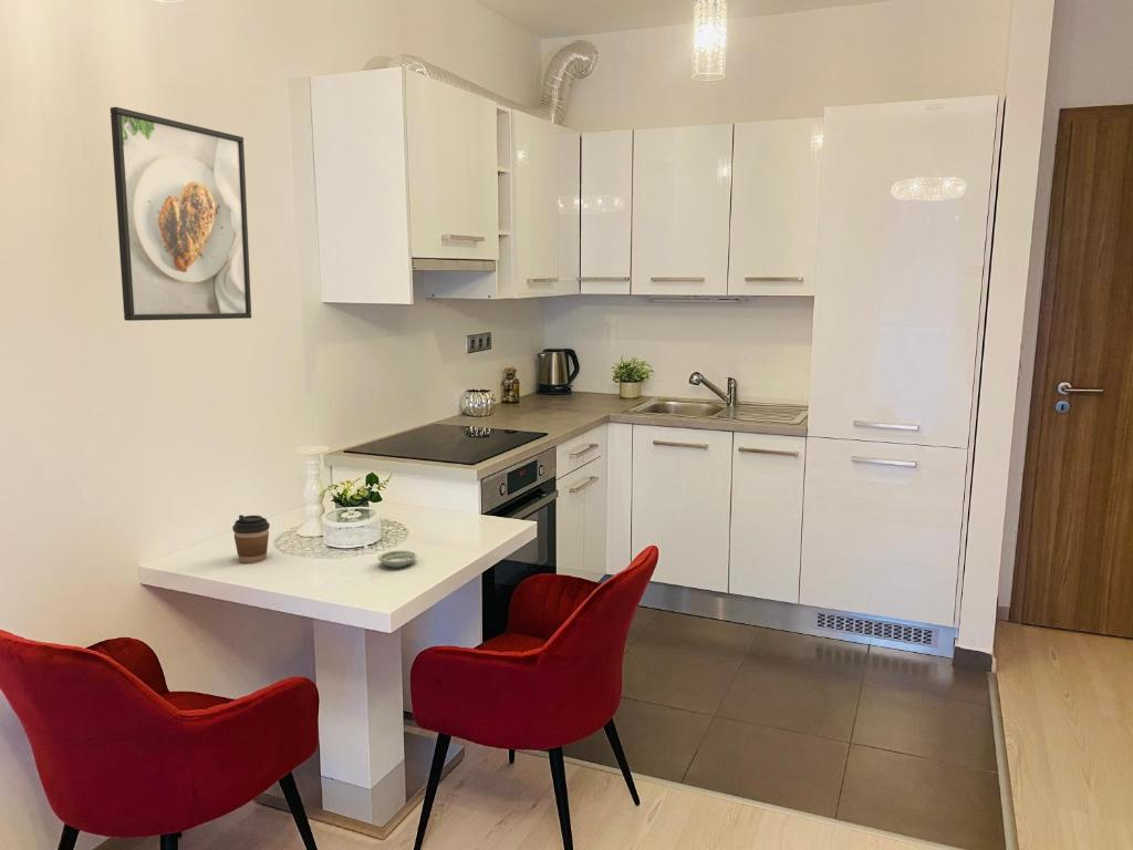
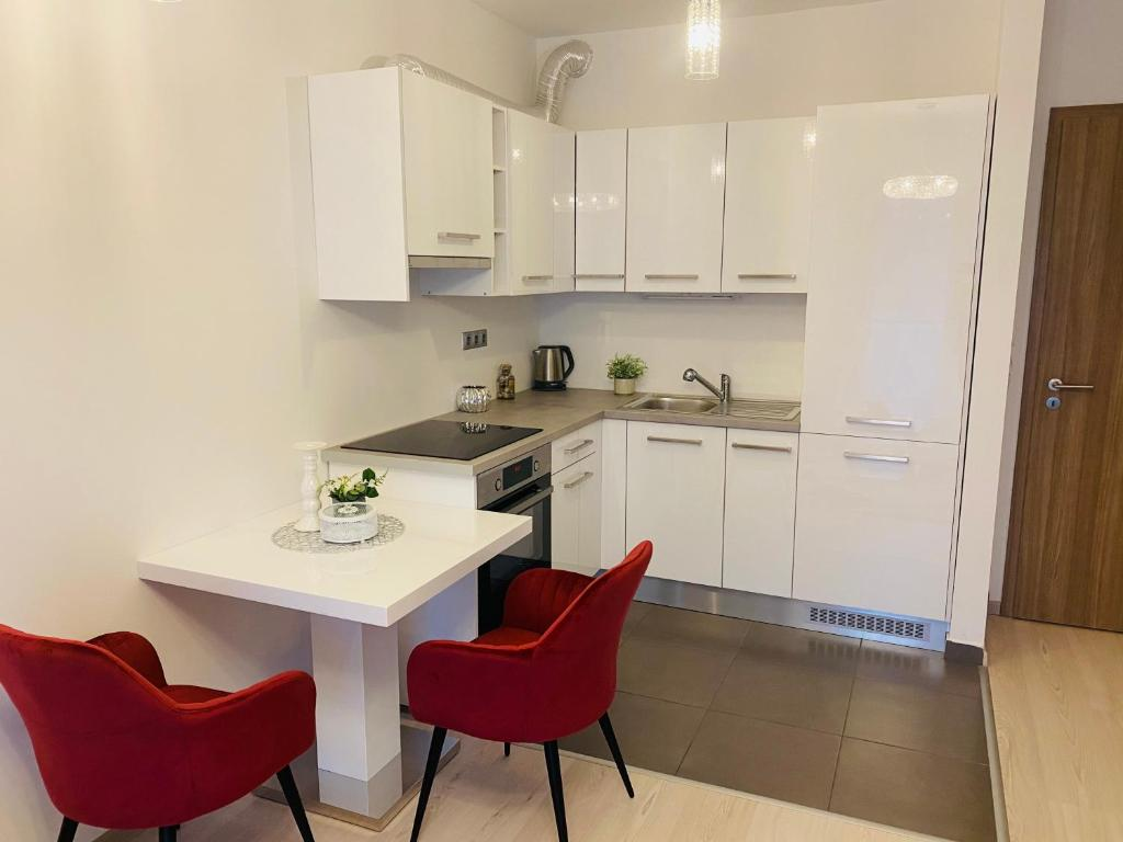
- saucer (397, 560)
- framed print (187, 222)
- coffee cup (251, 537)
